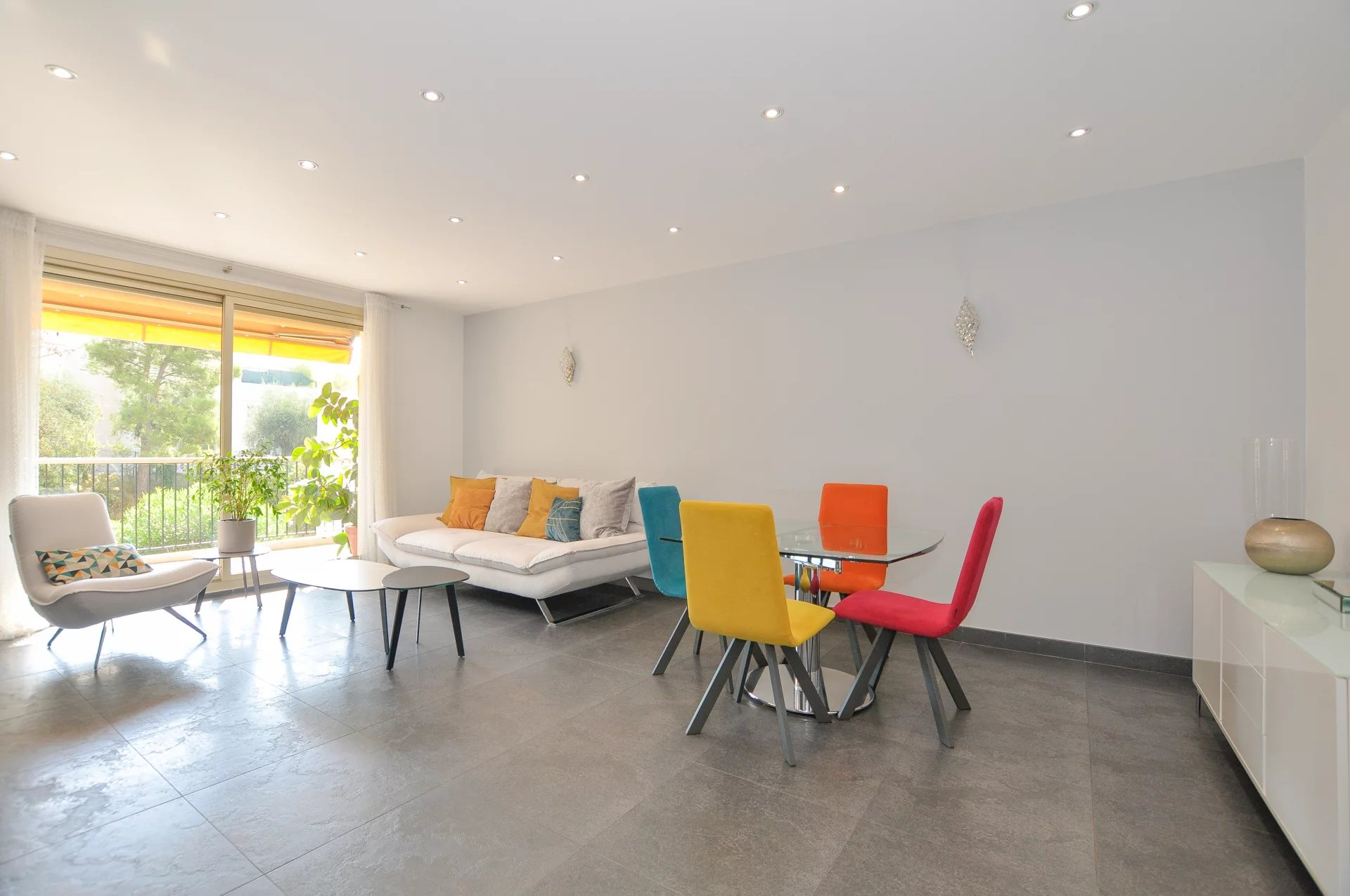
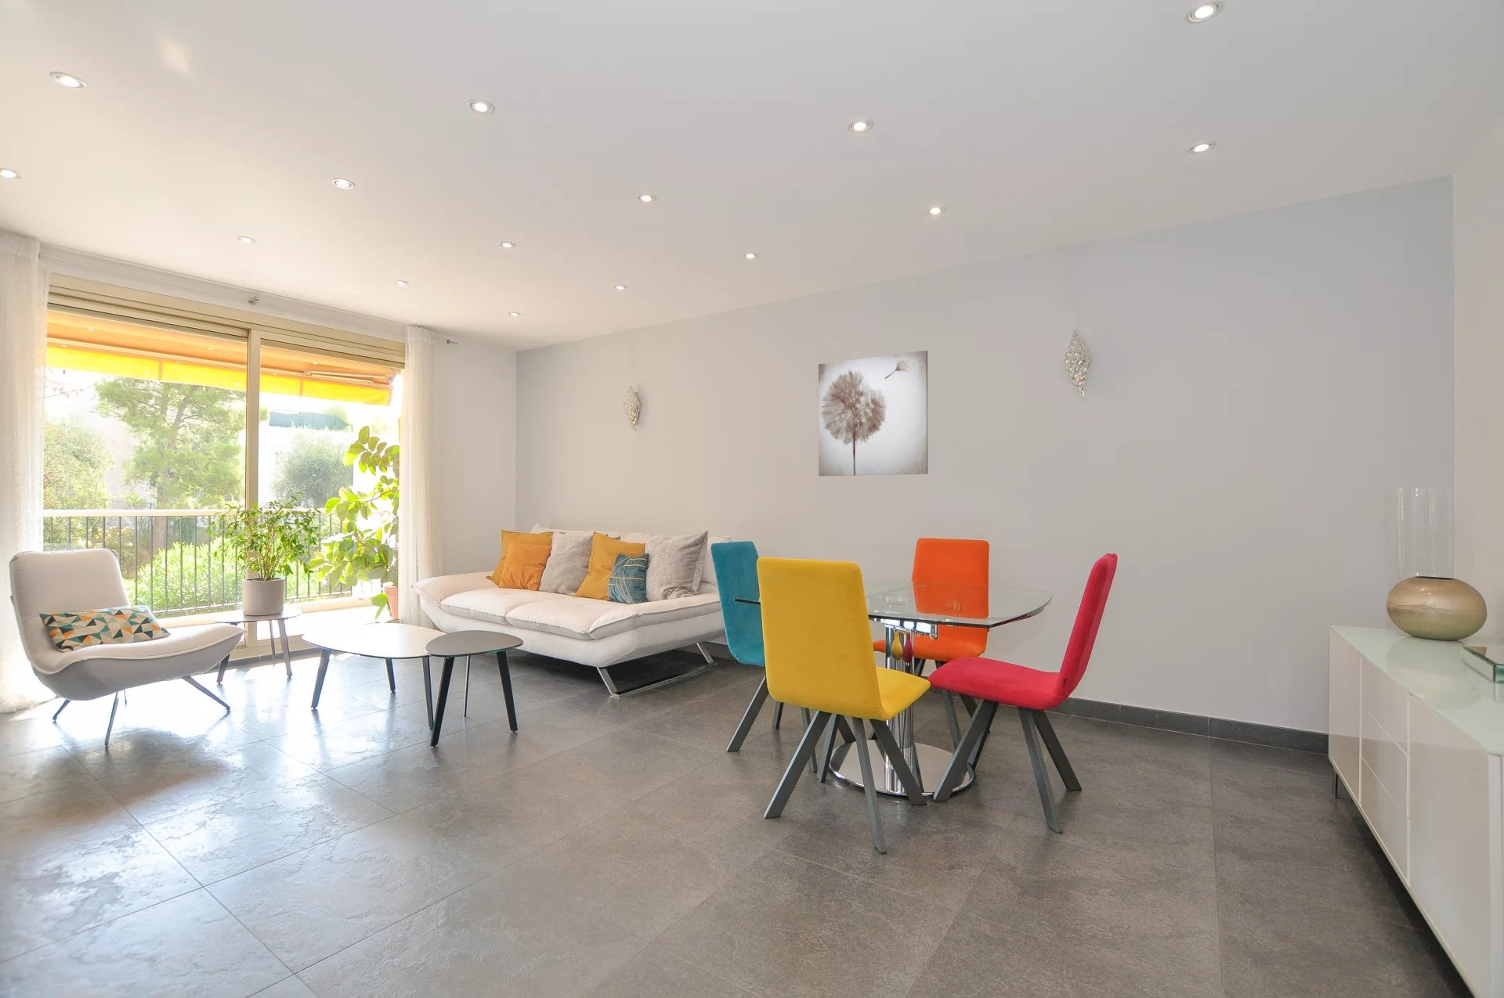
+ wall art (870, 417)
